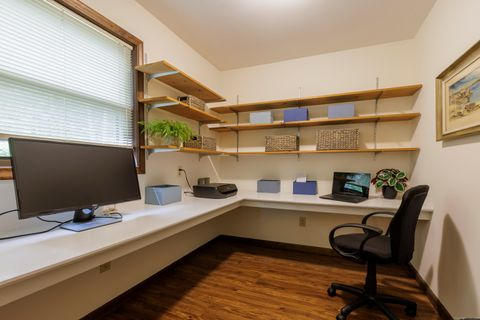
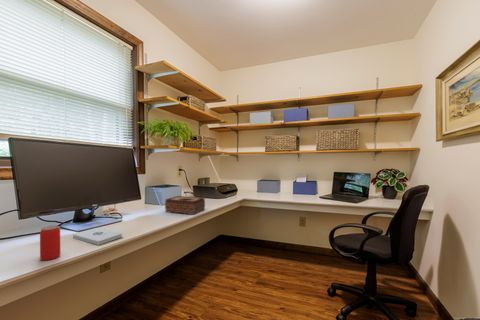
+ beverage can (50, 242)
+ tissue box (185, 204)
+ notepad (98, 235)
